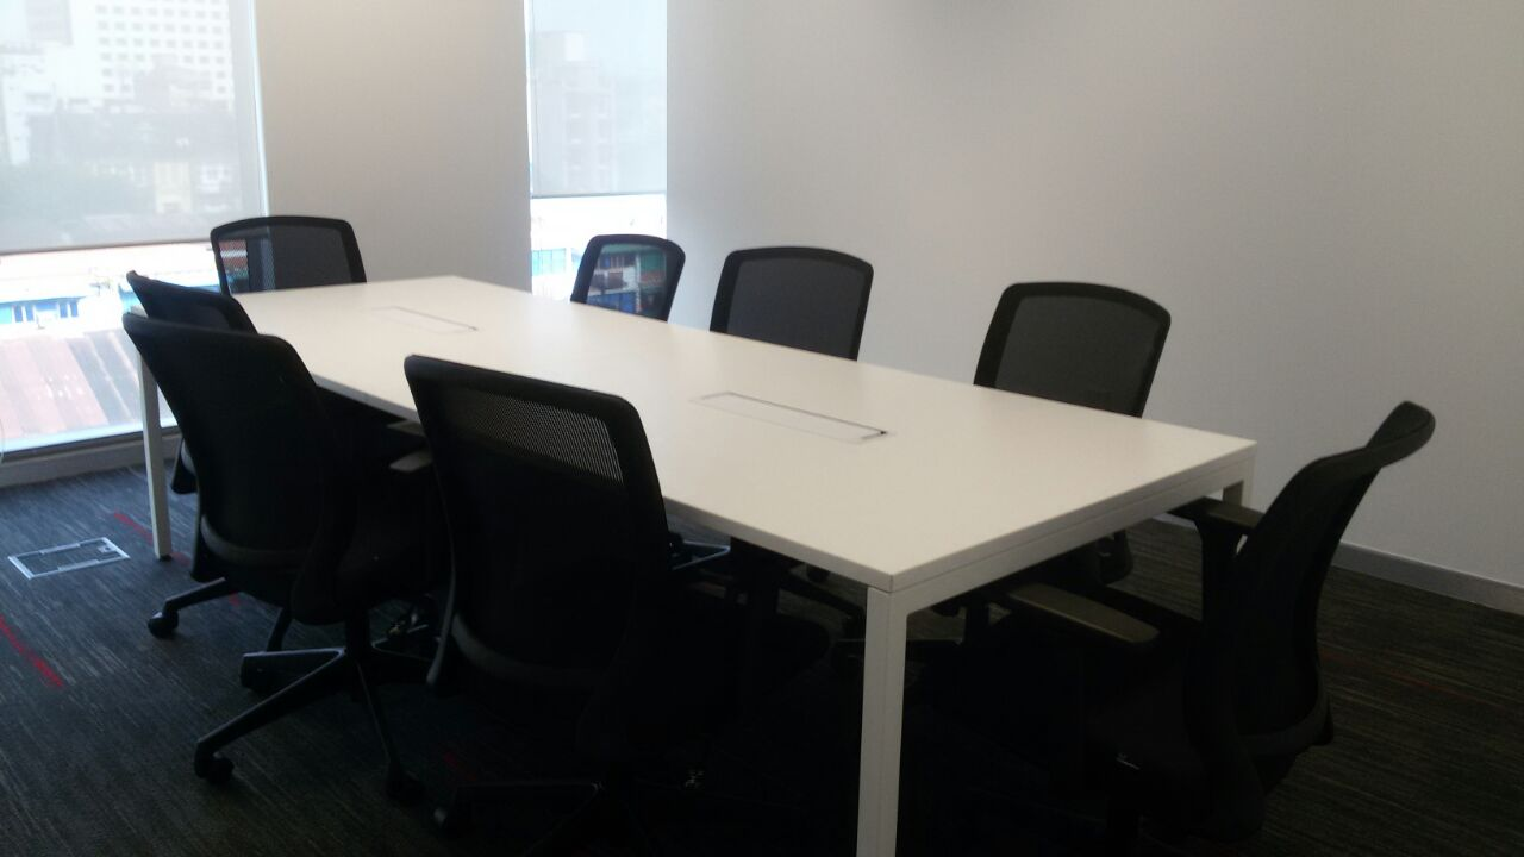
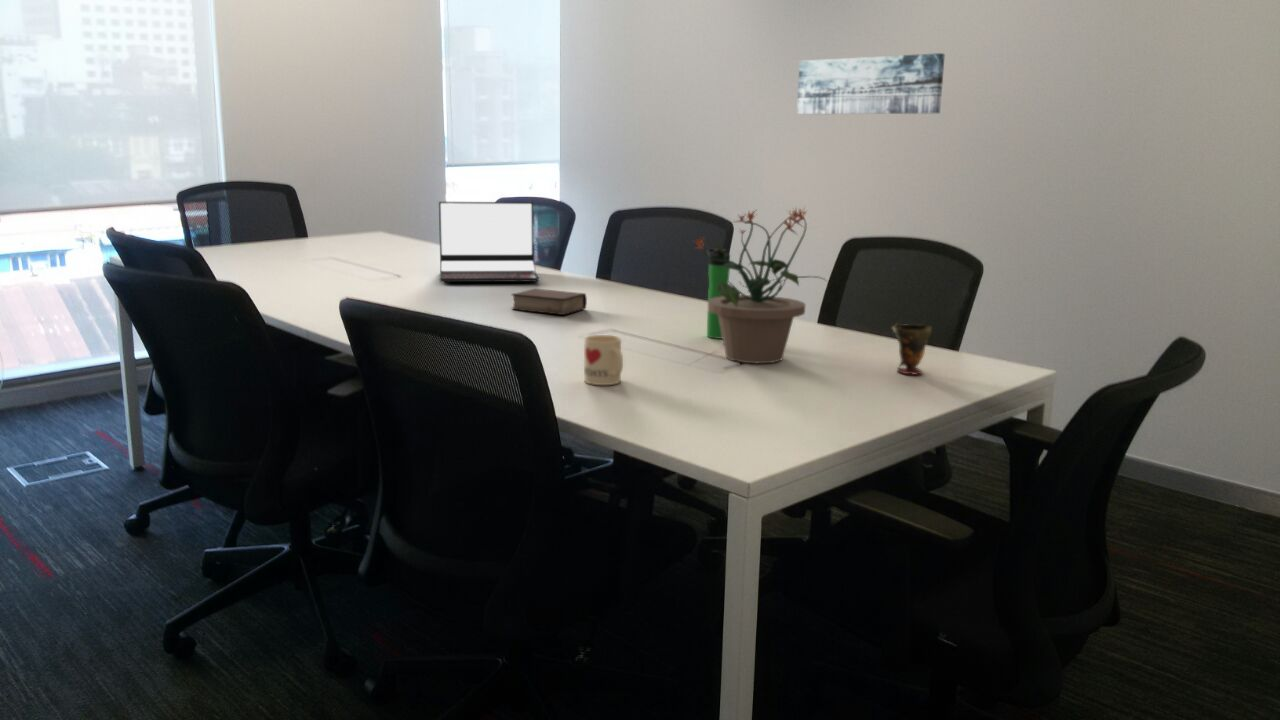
+ potted plant (764, 282)
+ laptop (487, 241)
+ mug (606, 361)
+ cup (910, 348)
+ bottle (716, 292)
+ book (549, 301)
+ wall art (866, 85)
